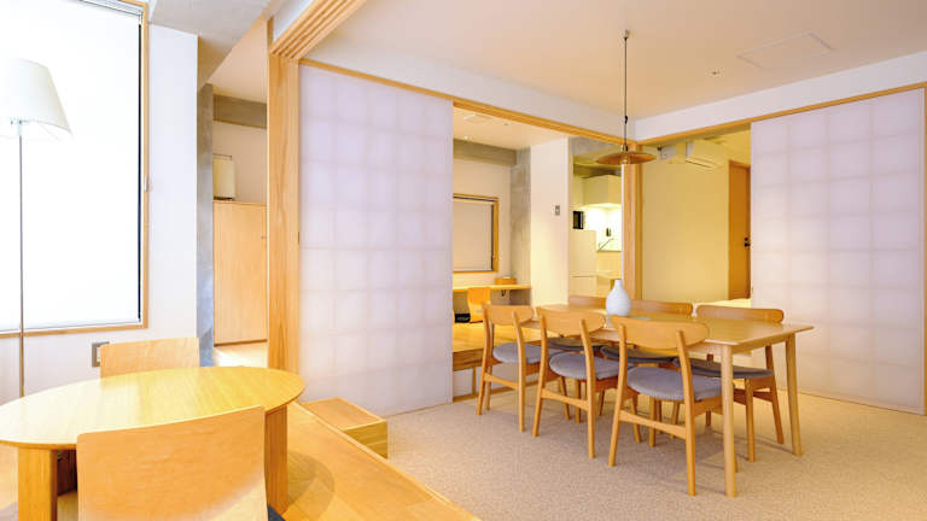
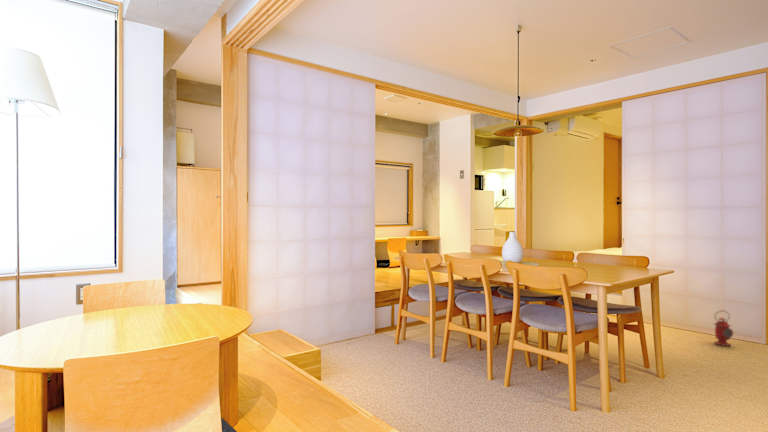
+ lantern (722, 327)
